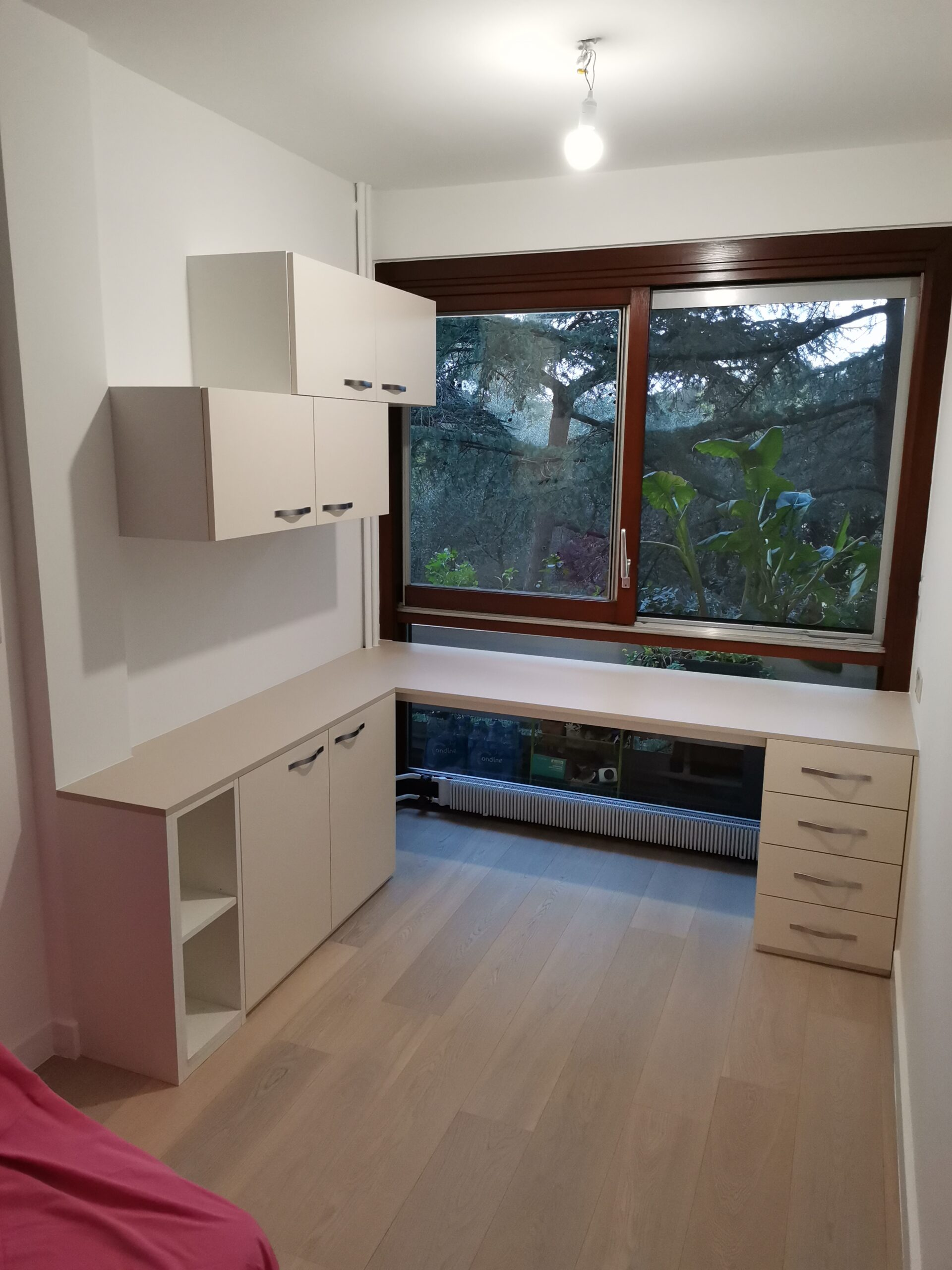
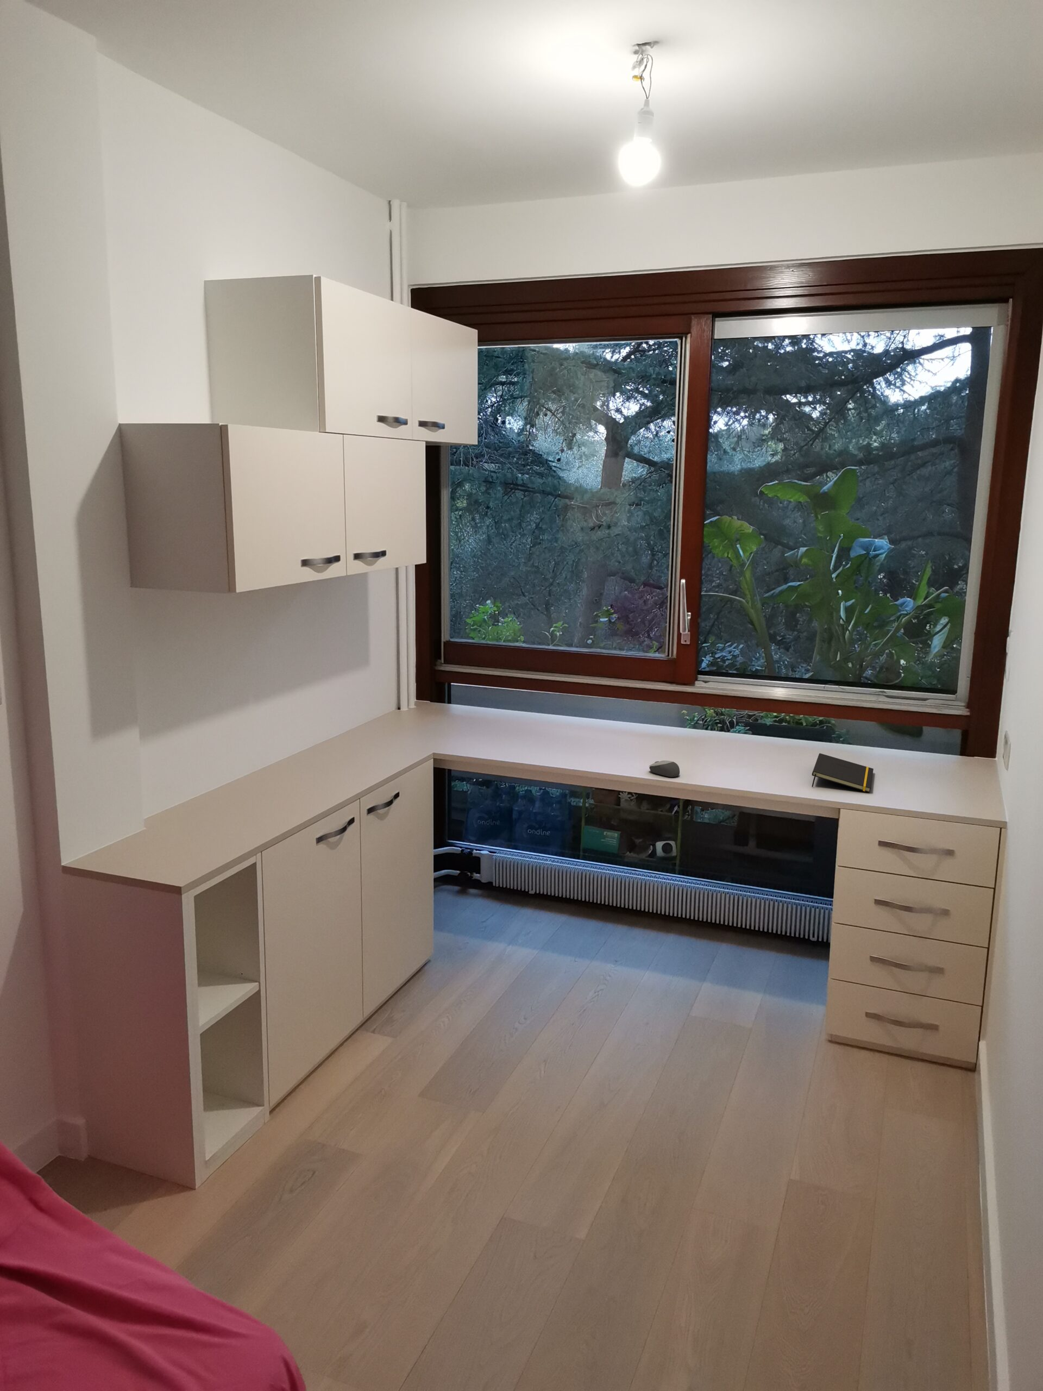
+ notepad (844, 771)
+ computer mouse (664, 767)
